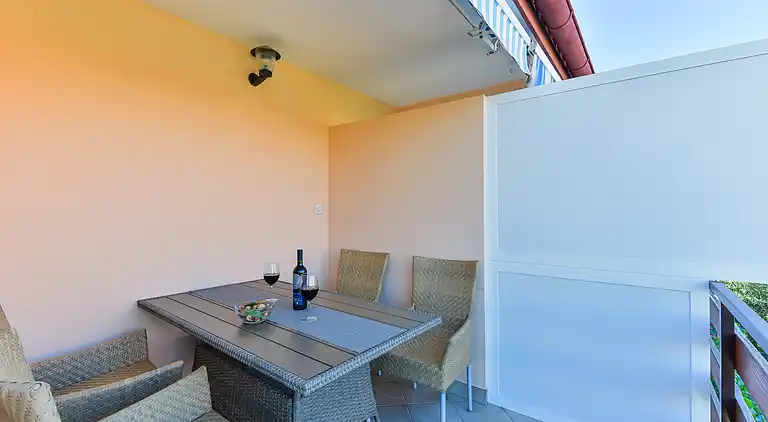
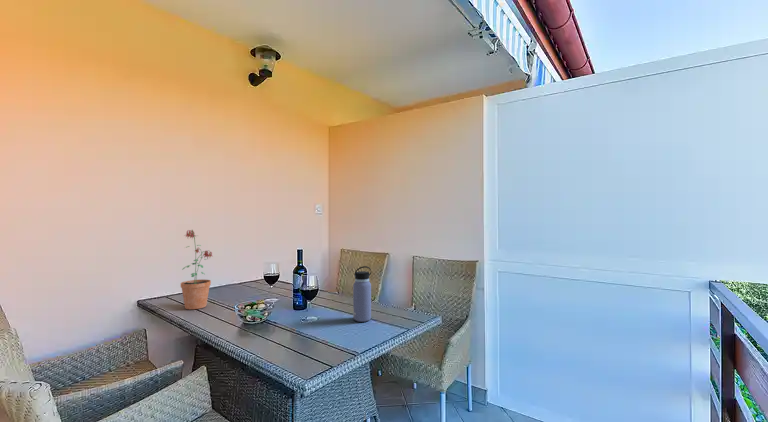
+ water bottle (362, 292)
+ potted plant (198, 266)
